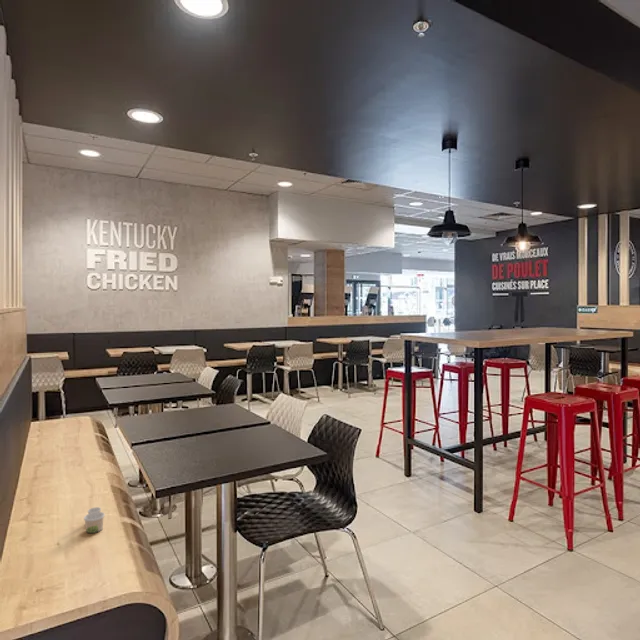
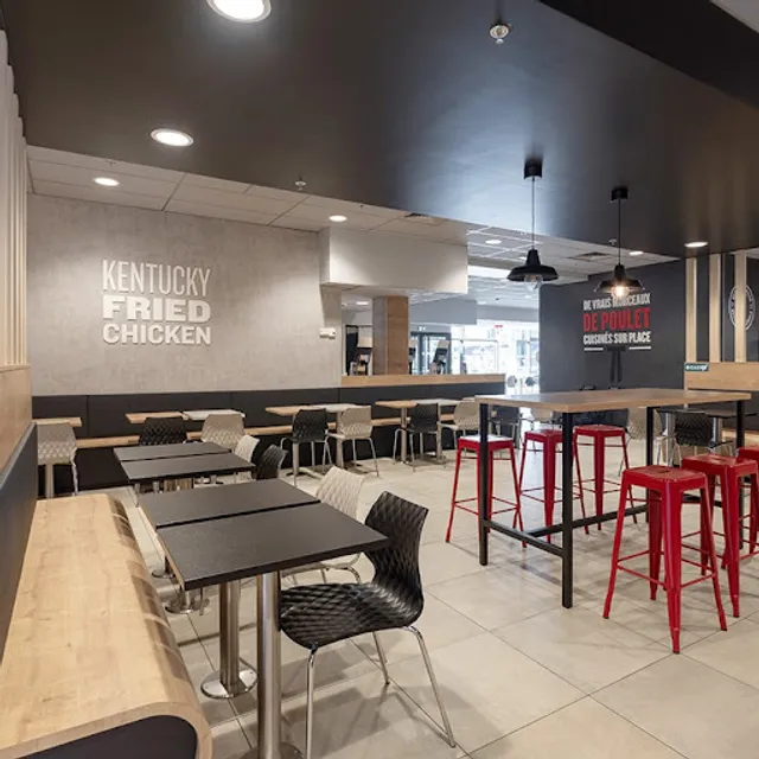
- paper cup (94, 519)
